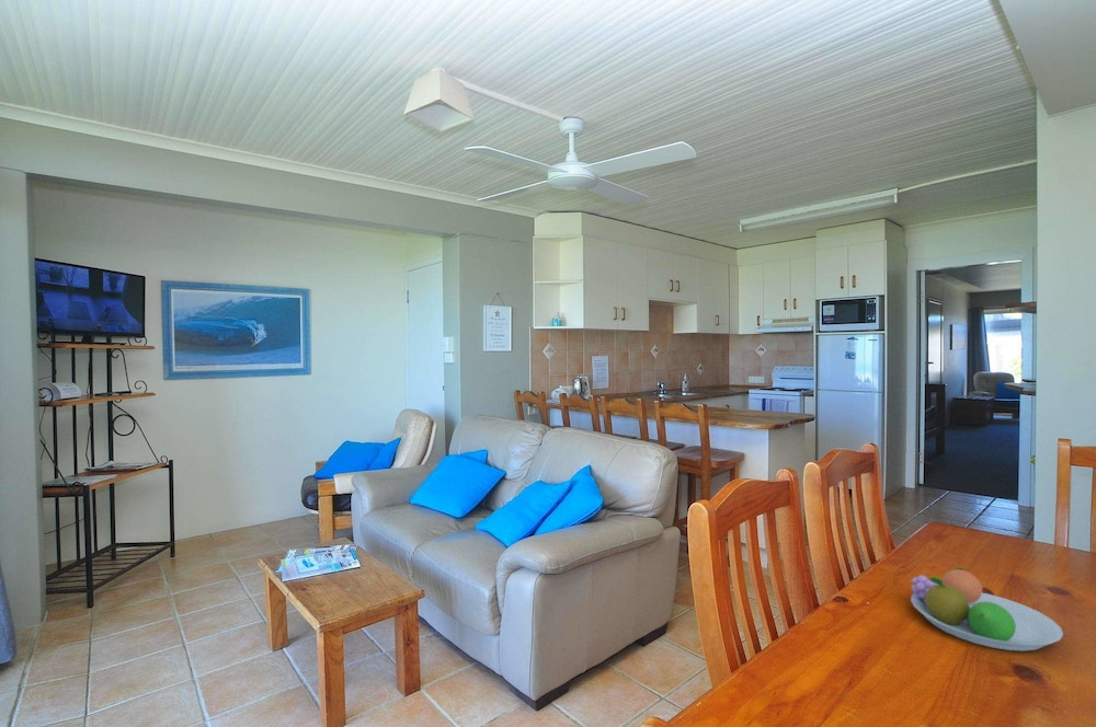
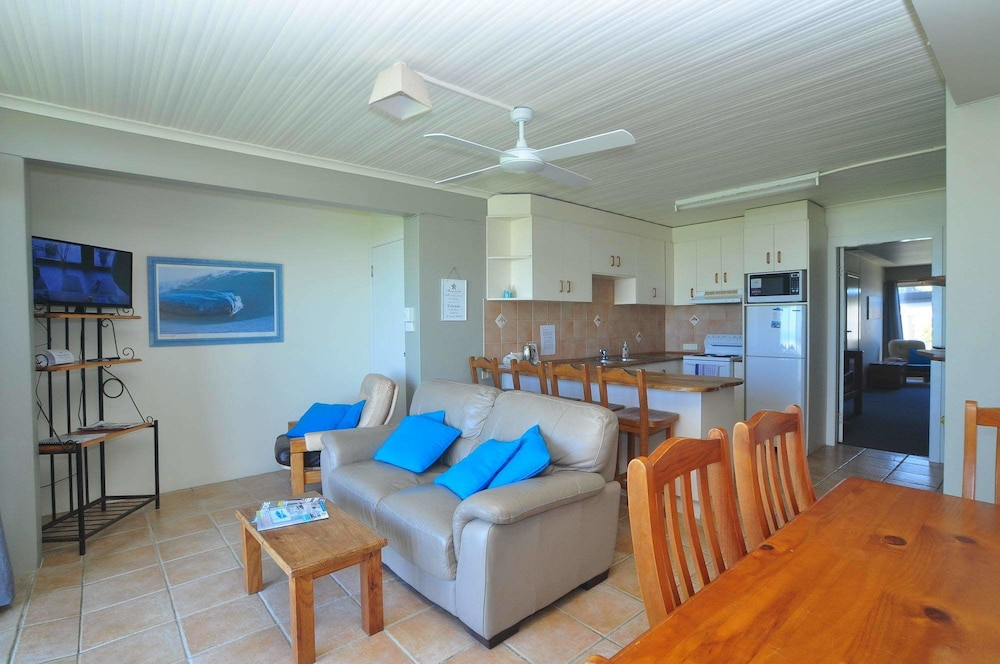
- fruit bowl (979, 602)
